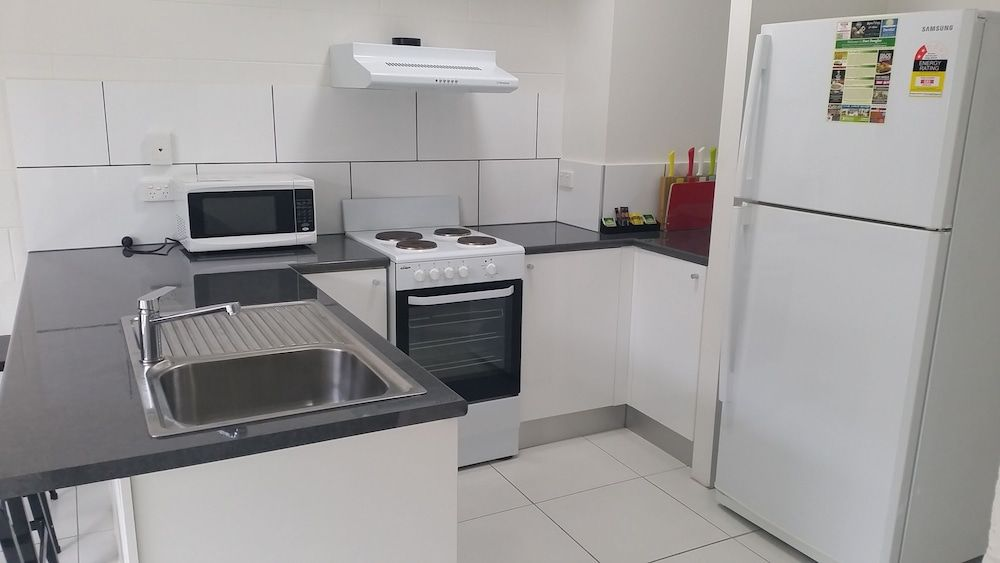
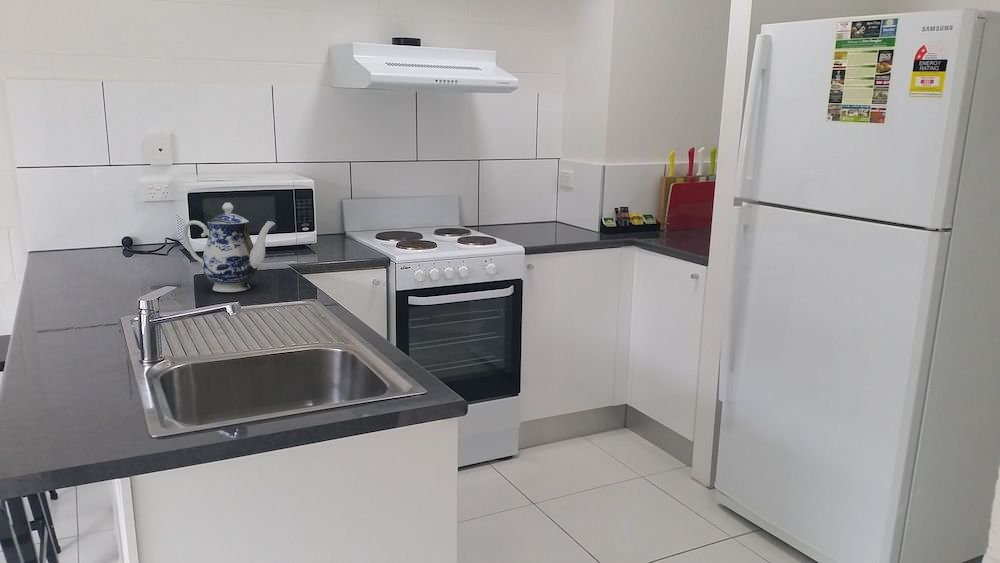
+ teapot (229, 246)
